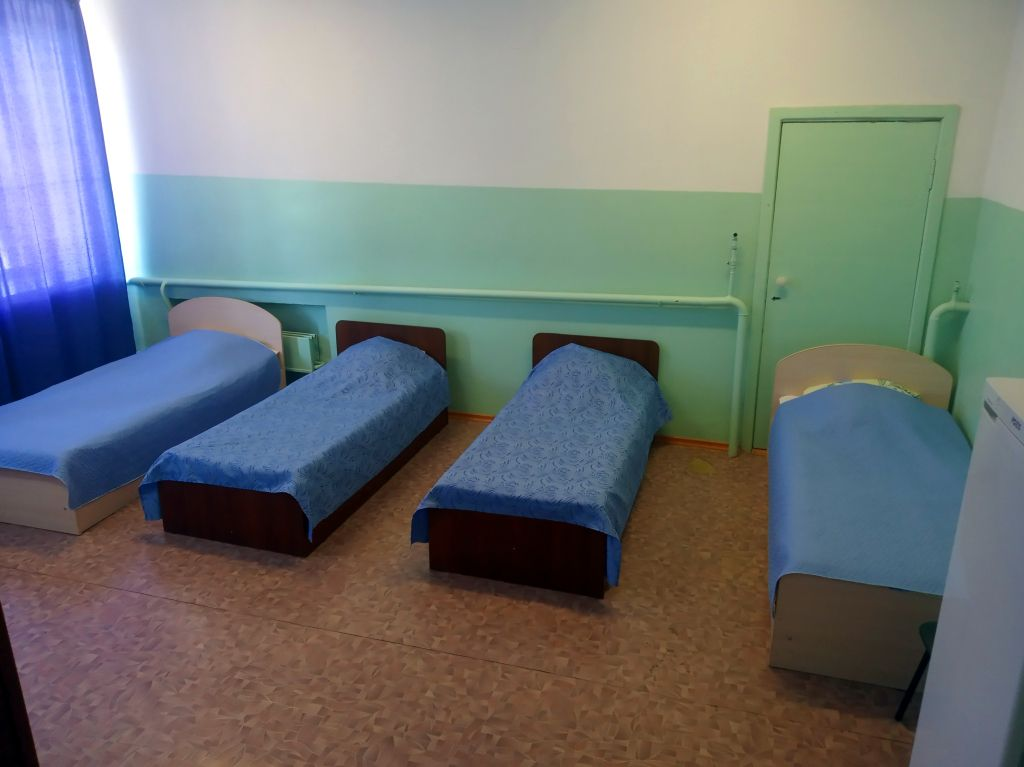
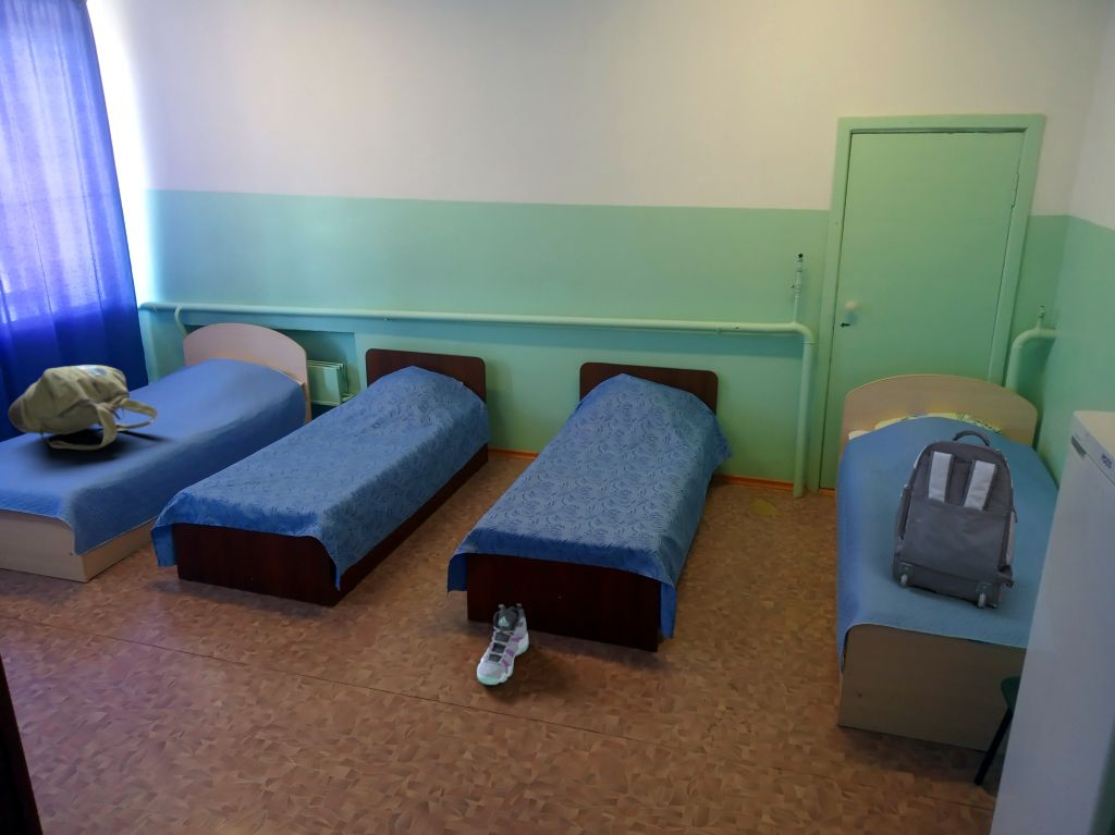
+ backpack (956, 512)
+ sneaker (501, 636)
+ backpack (84, 403)
